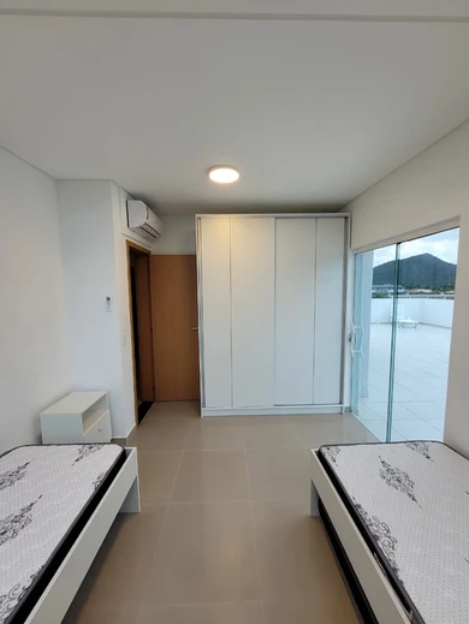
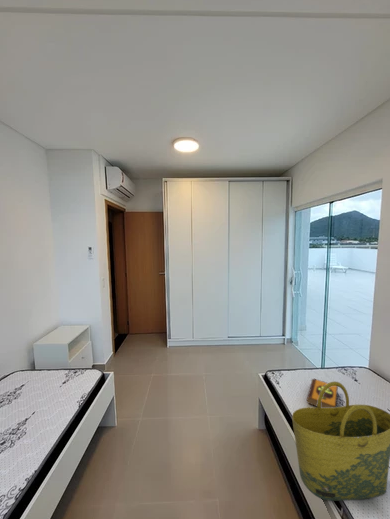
+ tote bag (343, 436)
+ hardback book (323, 394)
